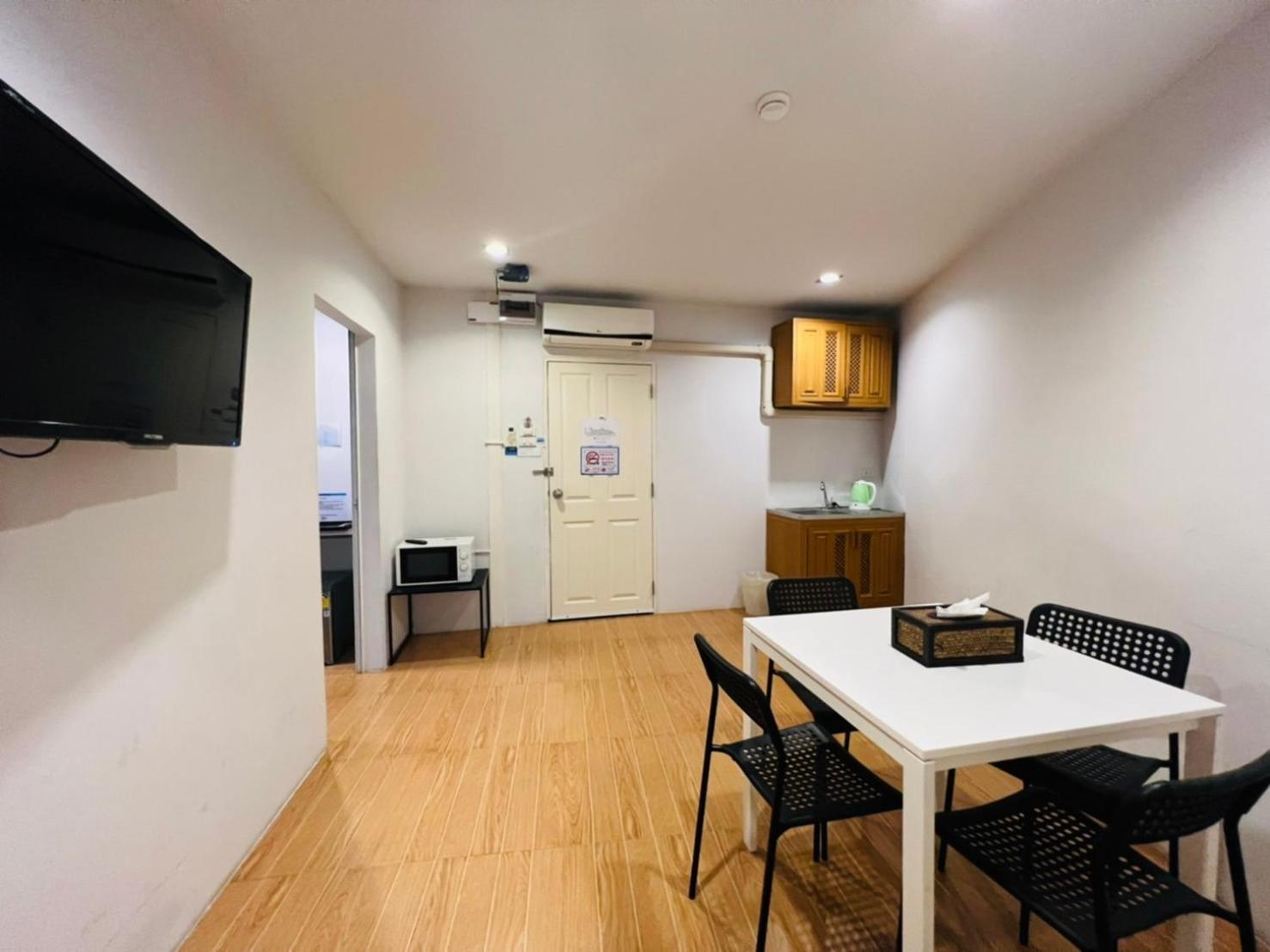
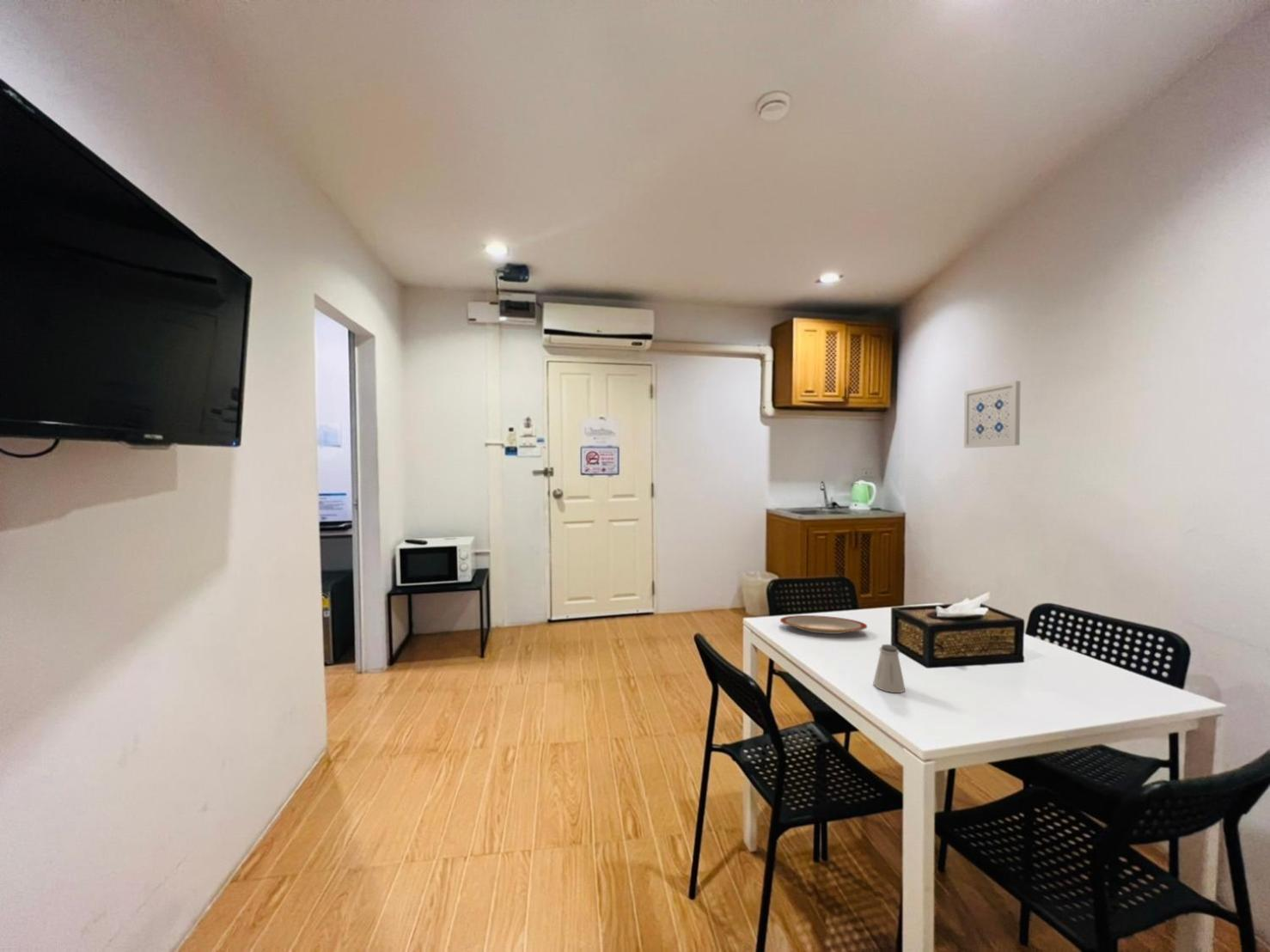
+ wall art (990, 416)
+ saltshaker (888, 666)
+ plate (822, 626)
